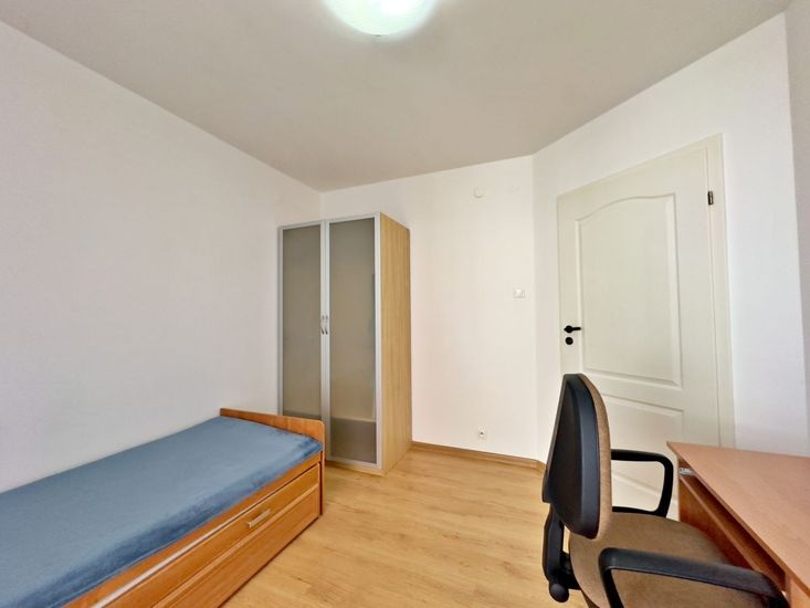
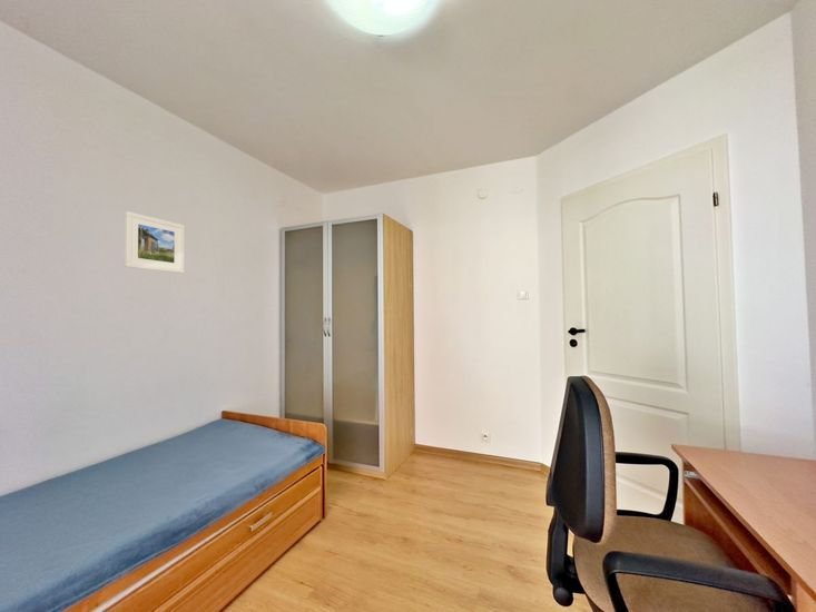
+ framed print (156, 244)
